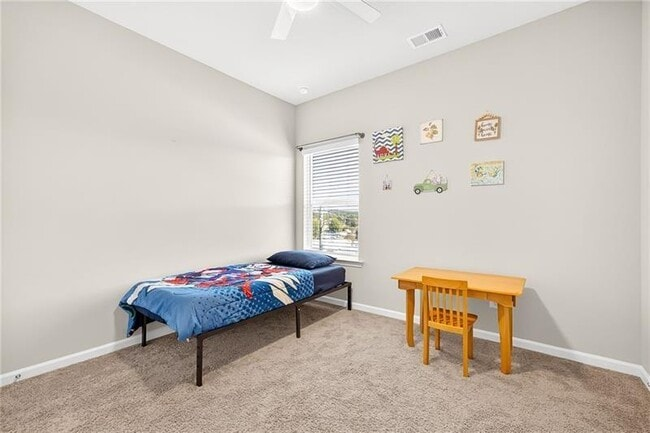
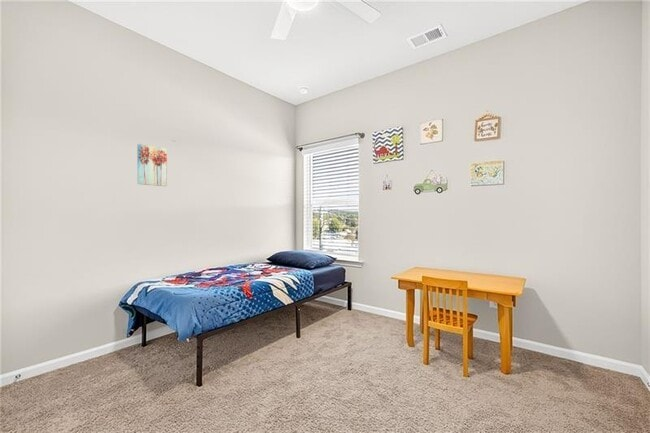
+ wall art (152, 165)
